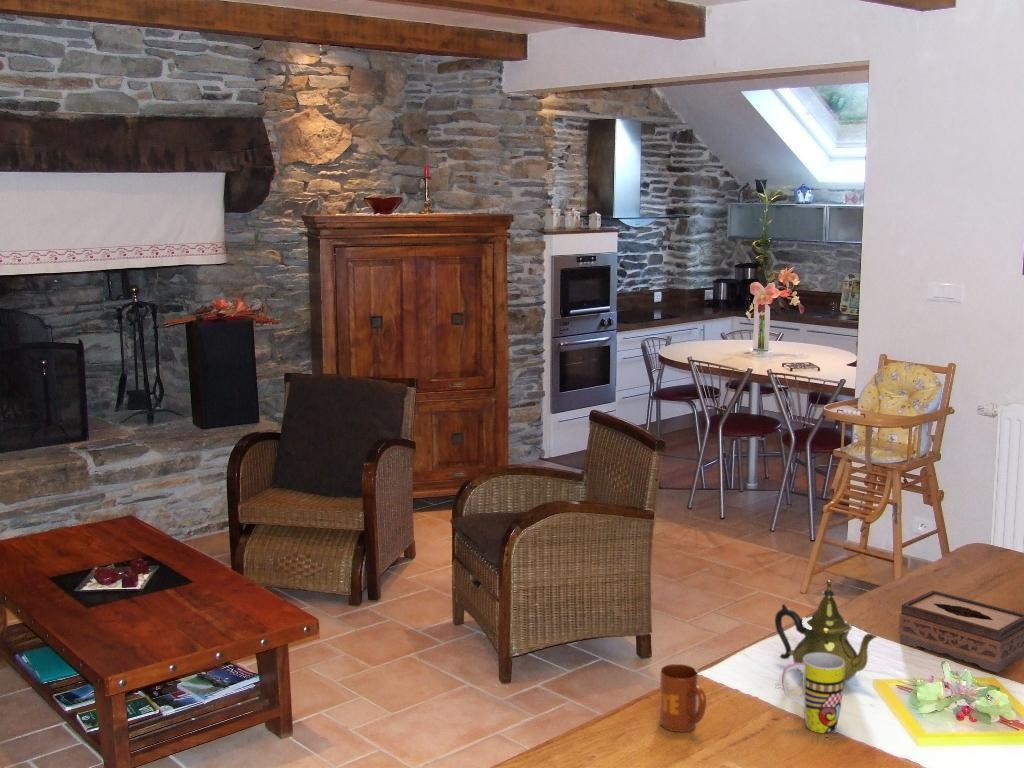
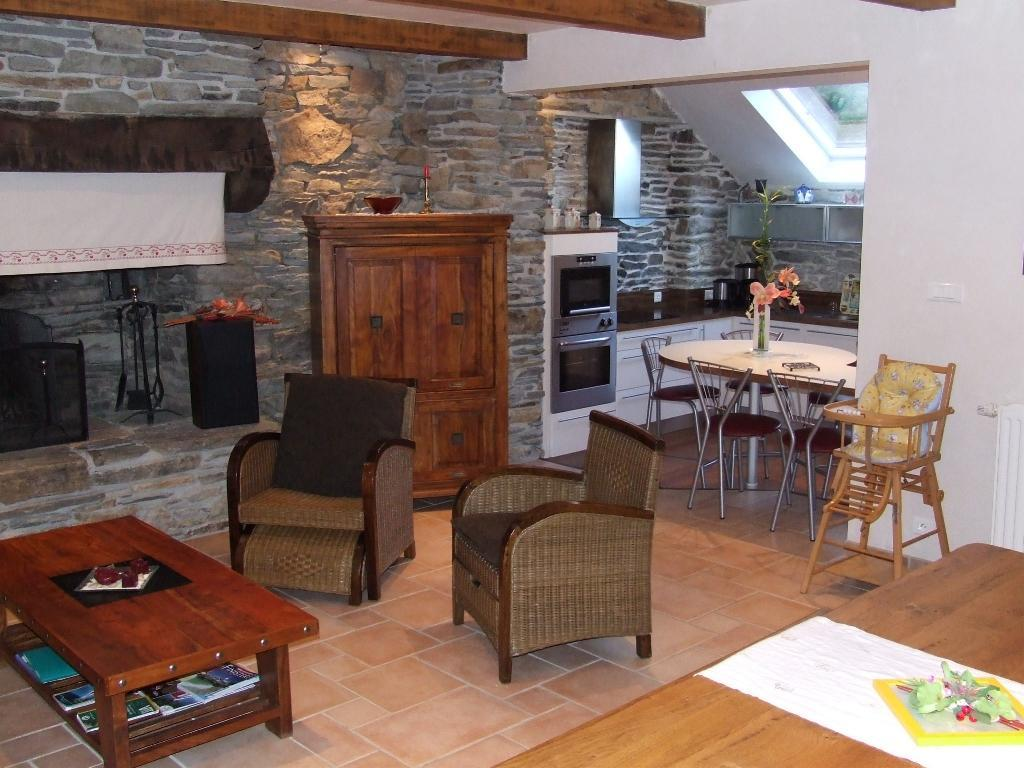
- teapot (824, 629)
- mug (812, 693)
- mug (685, 701)
- tissue box (963, 629)
